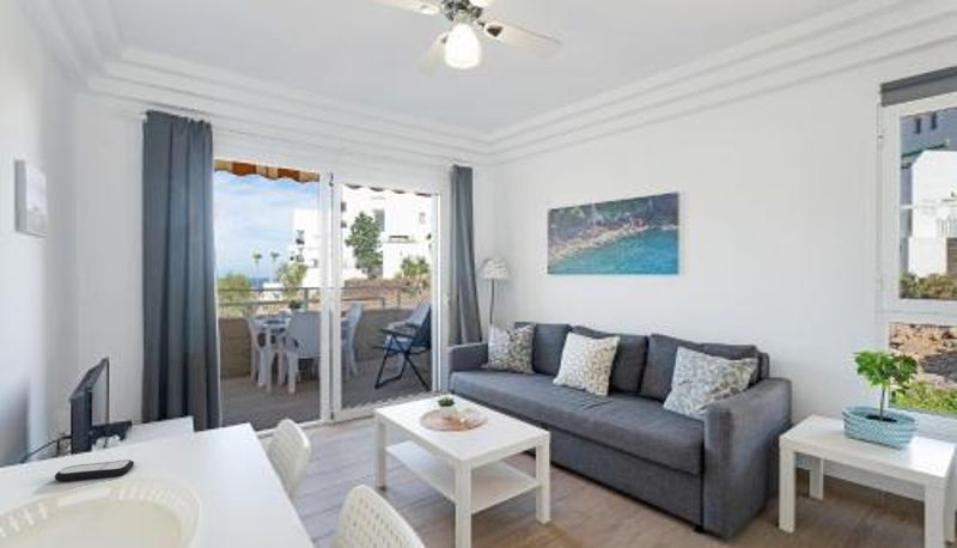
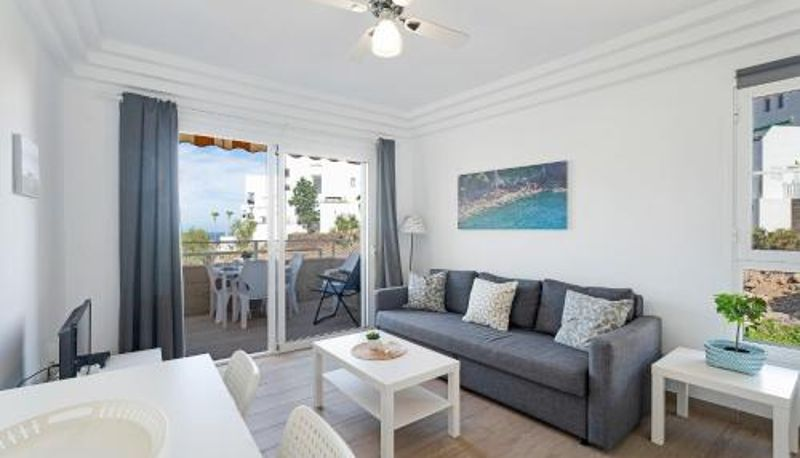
- remote control (95, 470)
